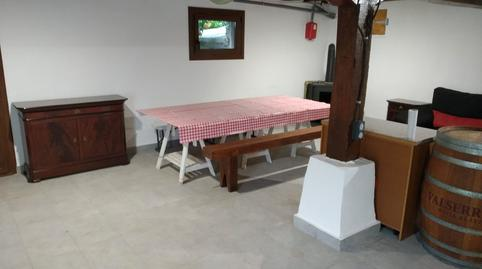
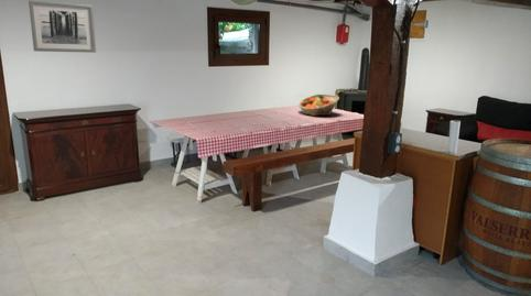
+ wall art (64, 28)
+ fruit basket (317, 105)
